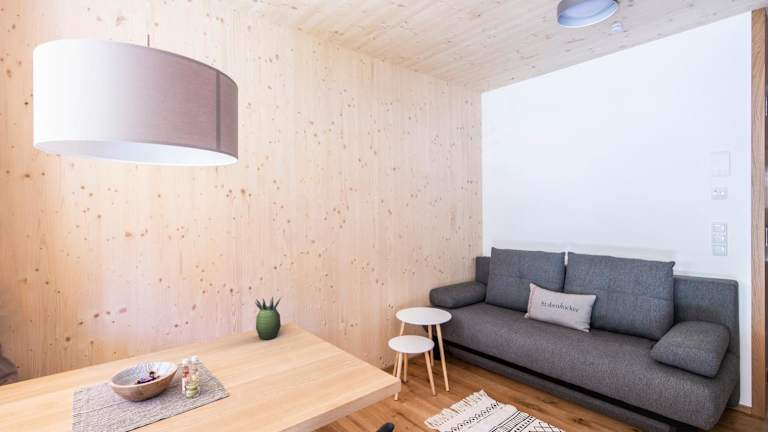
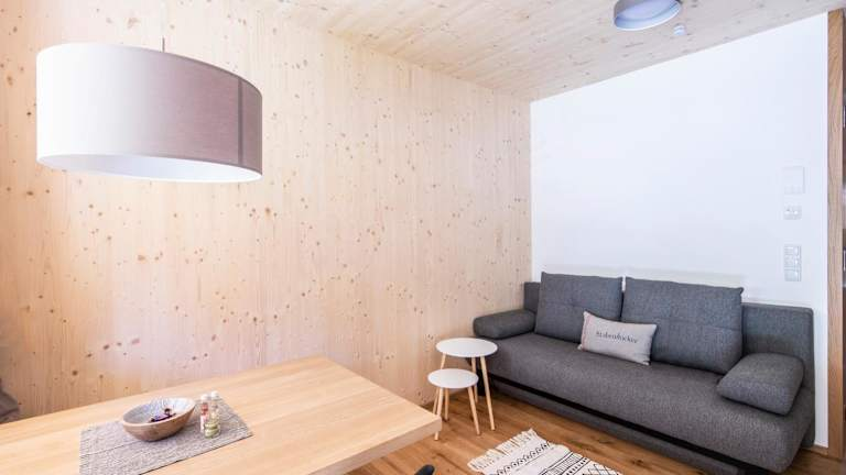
- succulent plant (268, 317)
